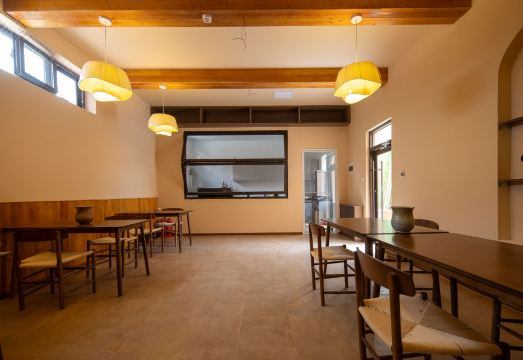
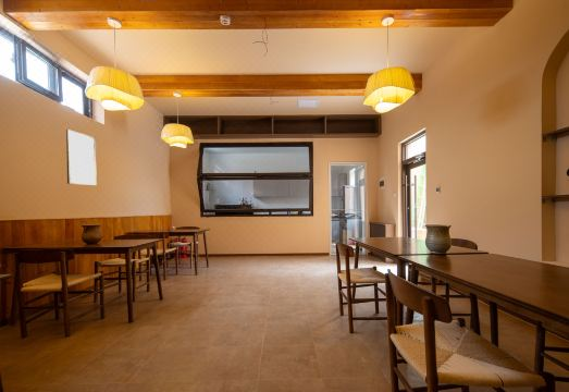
+ wall art (82, 159)
